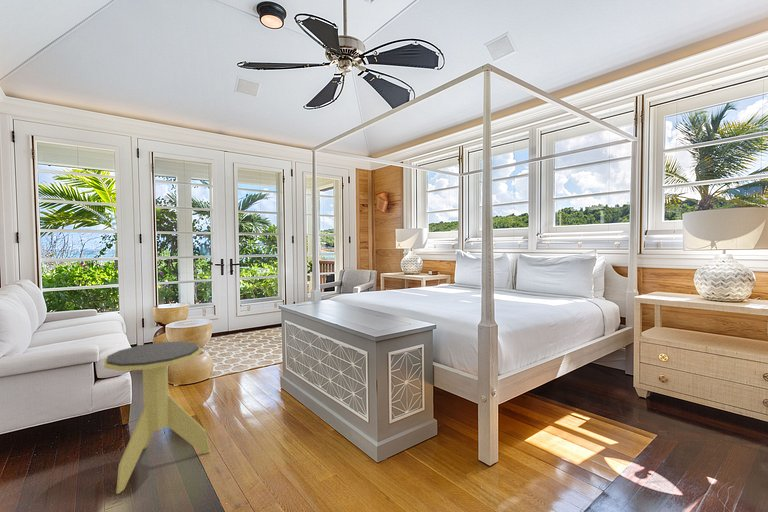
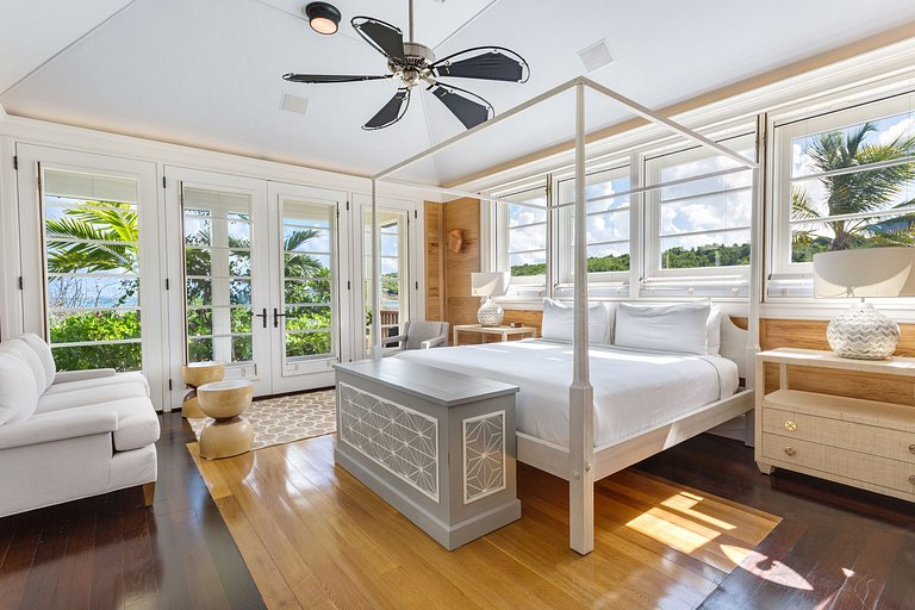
- side table (154, 408)
